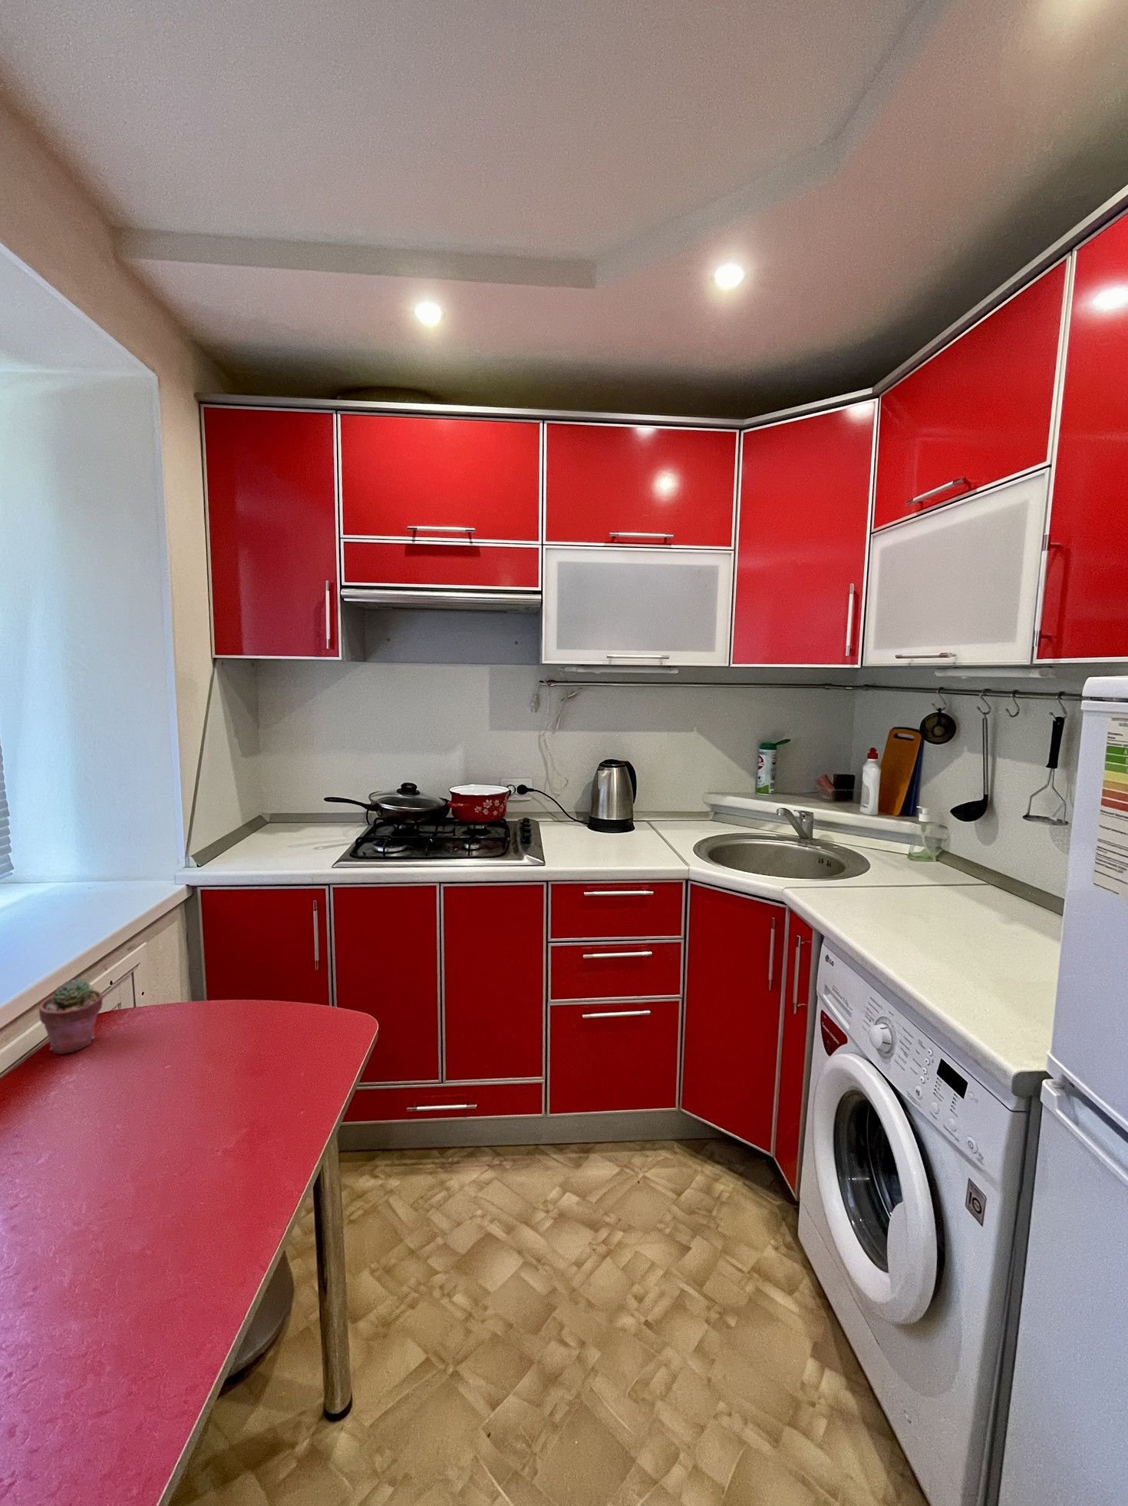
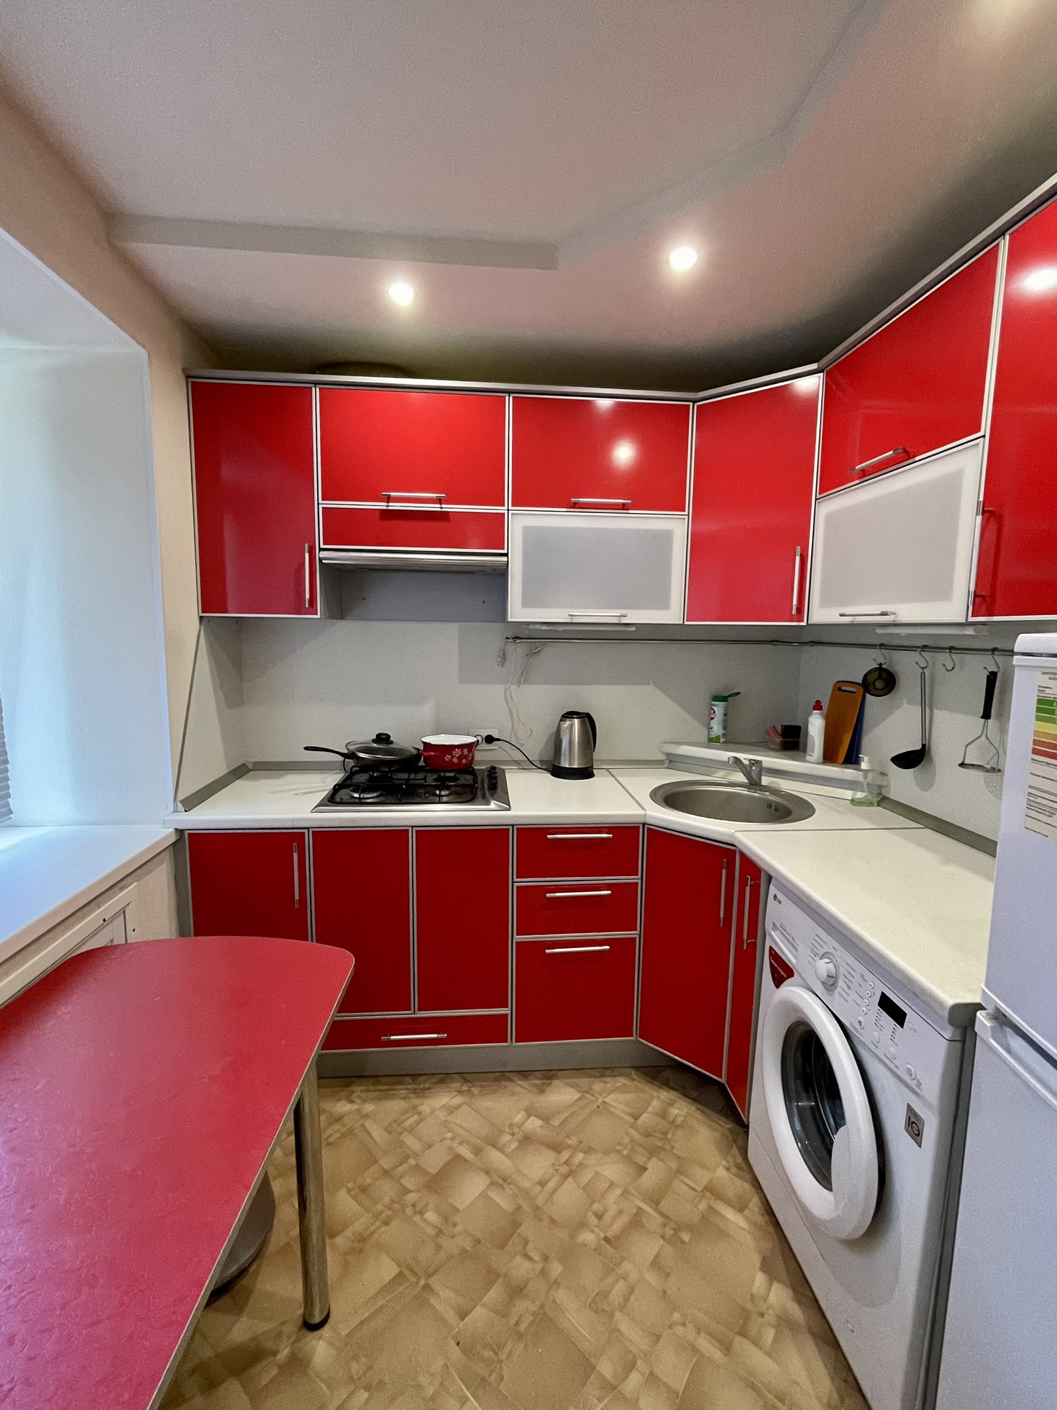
- potted succulent (71, 1013)
